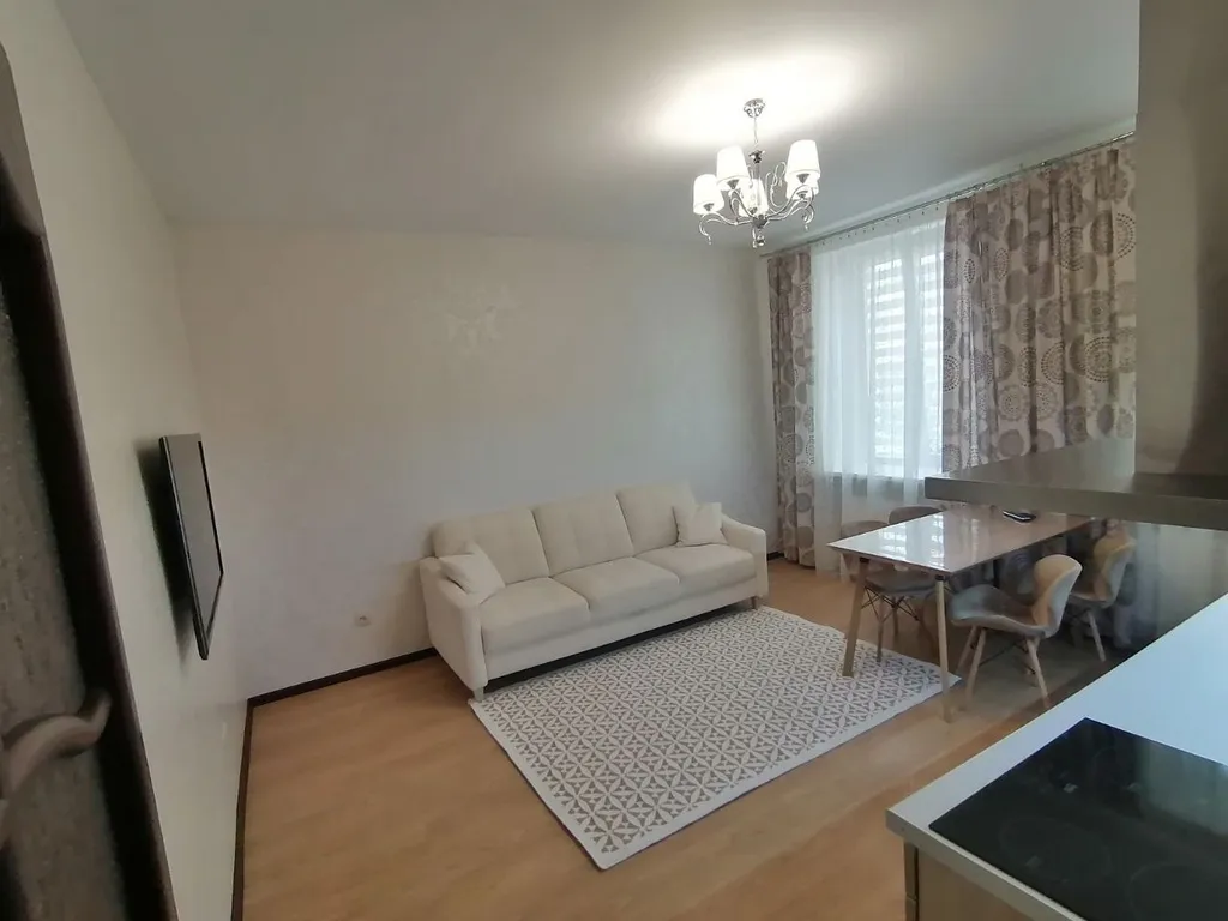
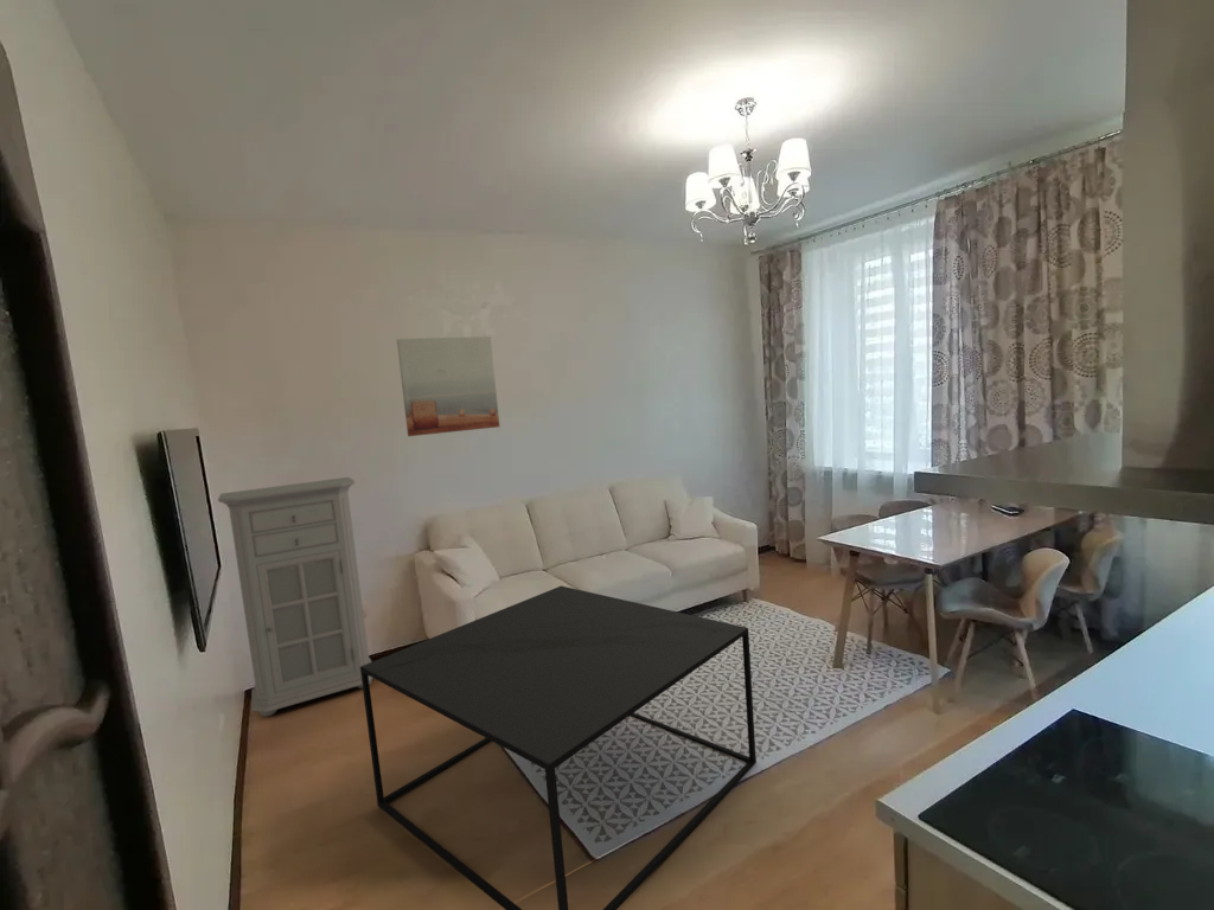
+ cabinet (302, 591)
+ coffee table (563, 716)
+ wall art (449, 385)
